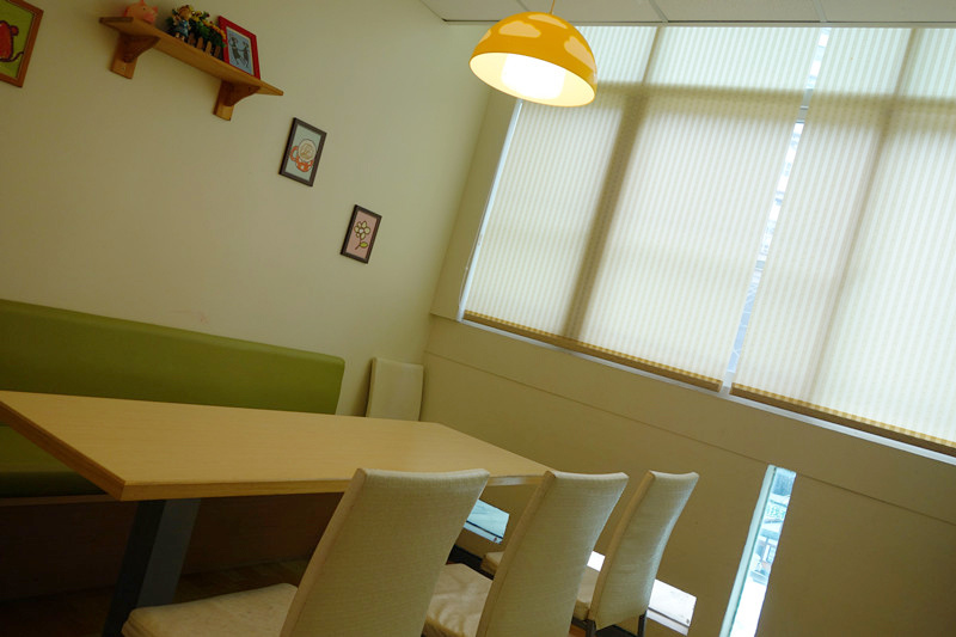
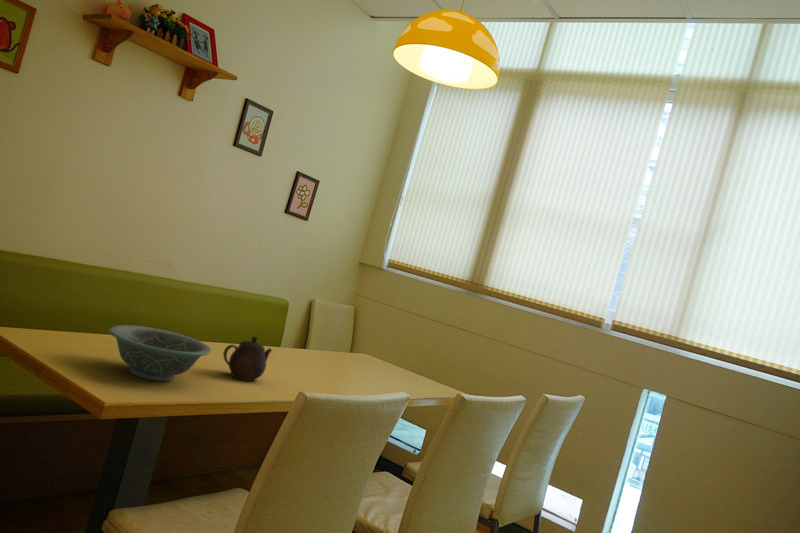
+ teapot (247, 356)
+ decorative bowl (156, 356)
